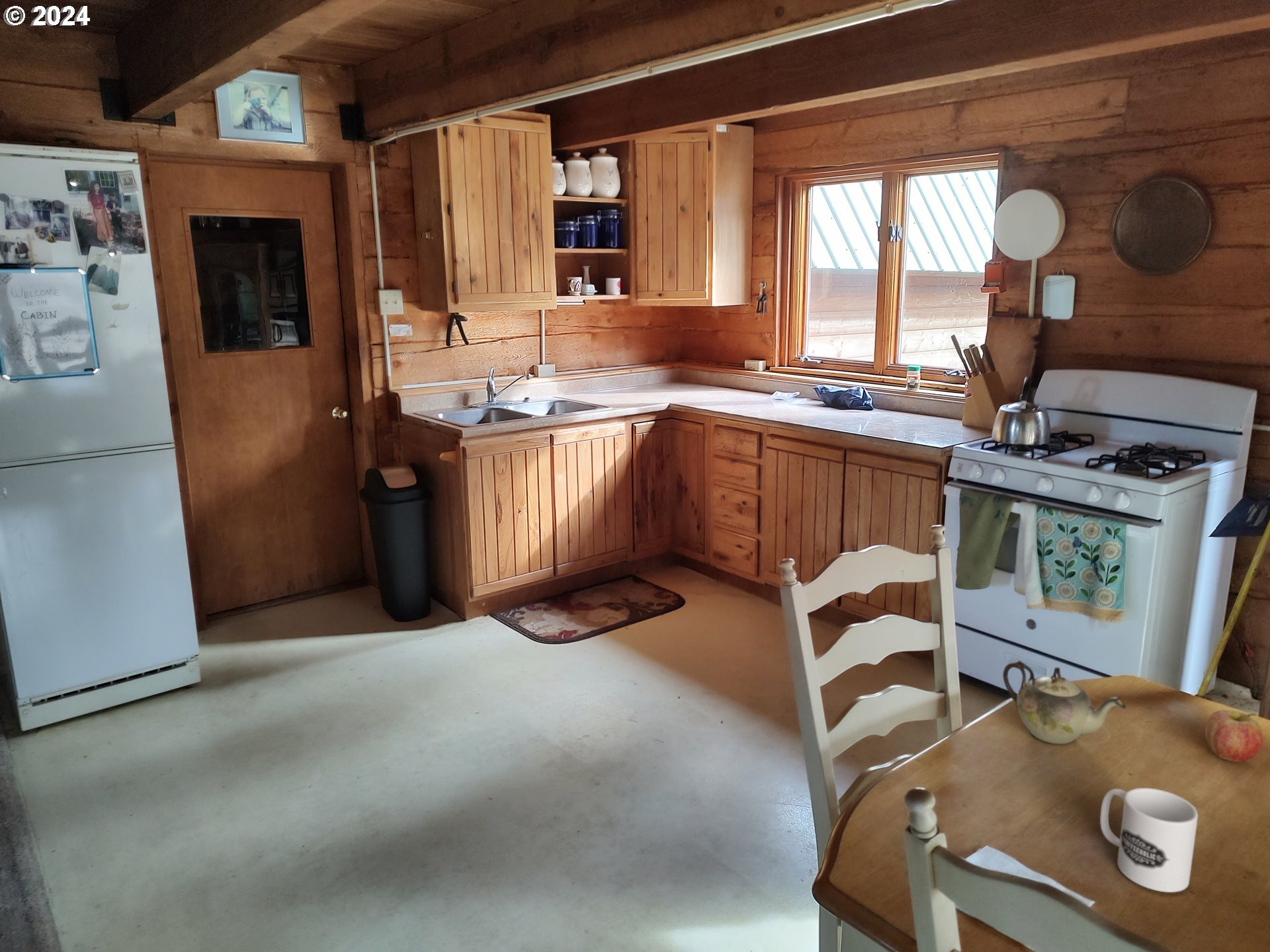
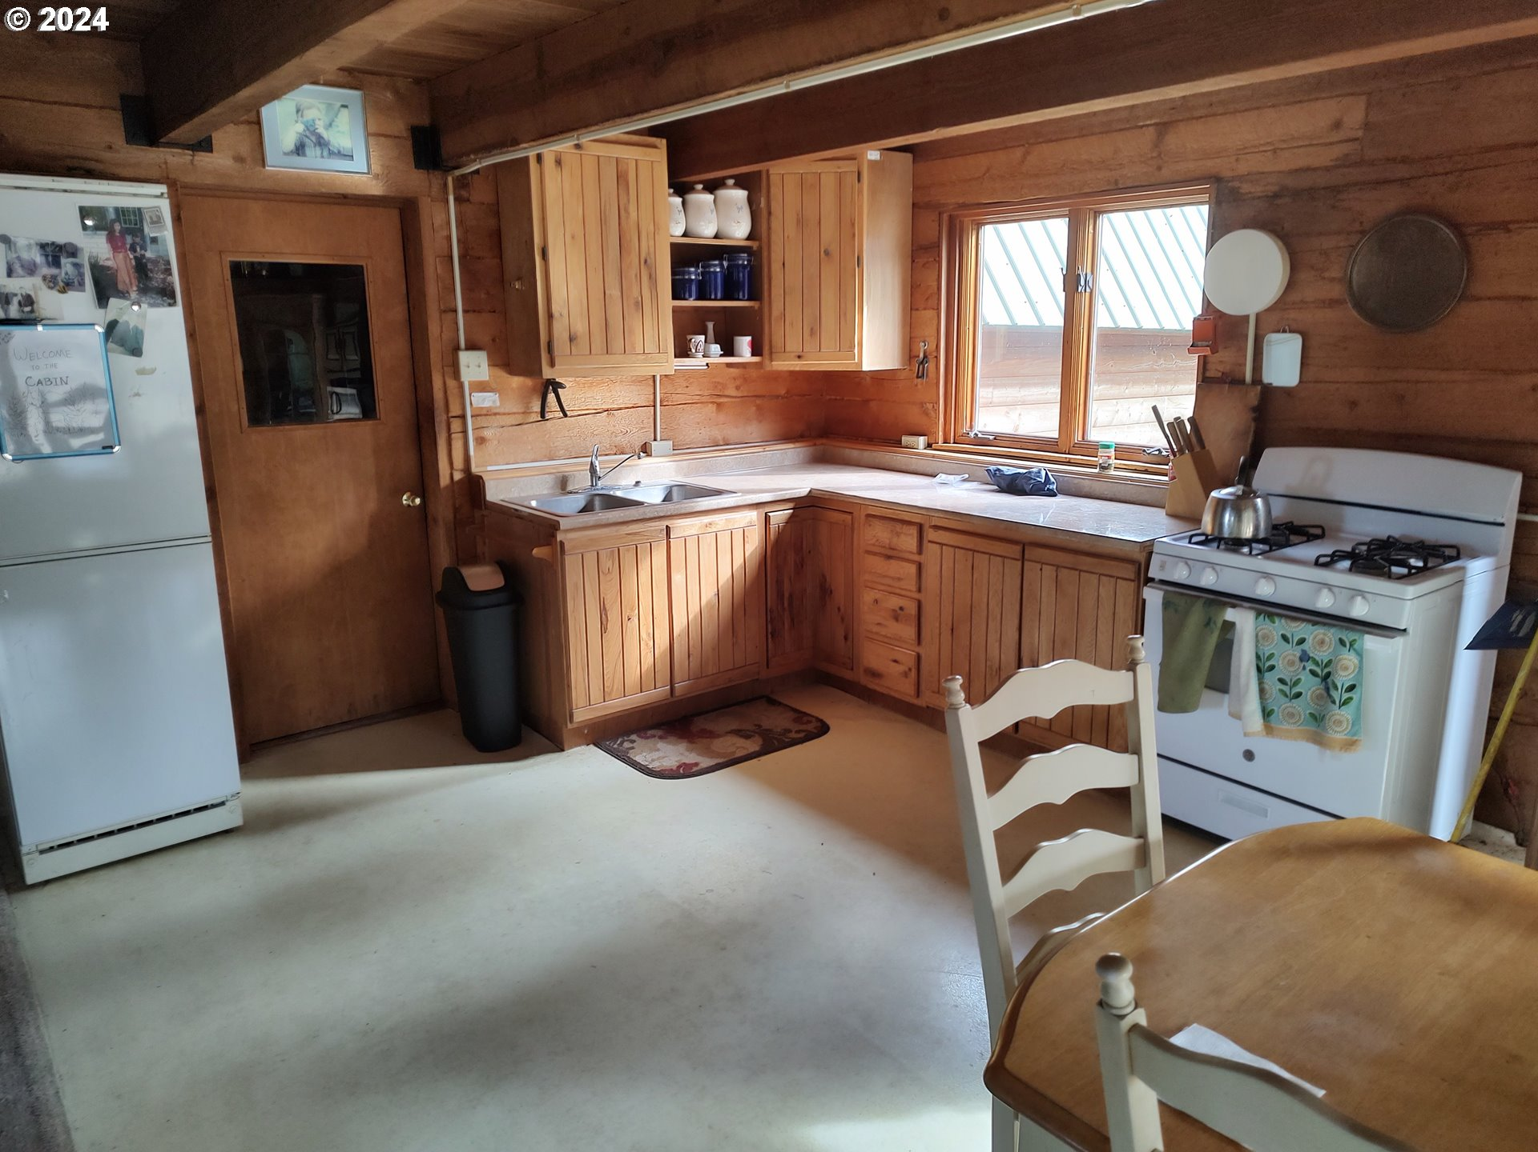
- teapot (1060, 703)
- fruit (1234, 734)
- mug (1143, 831)
